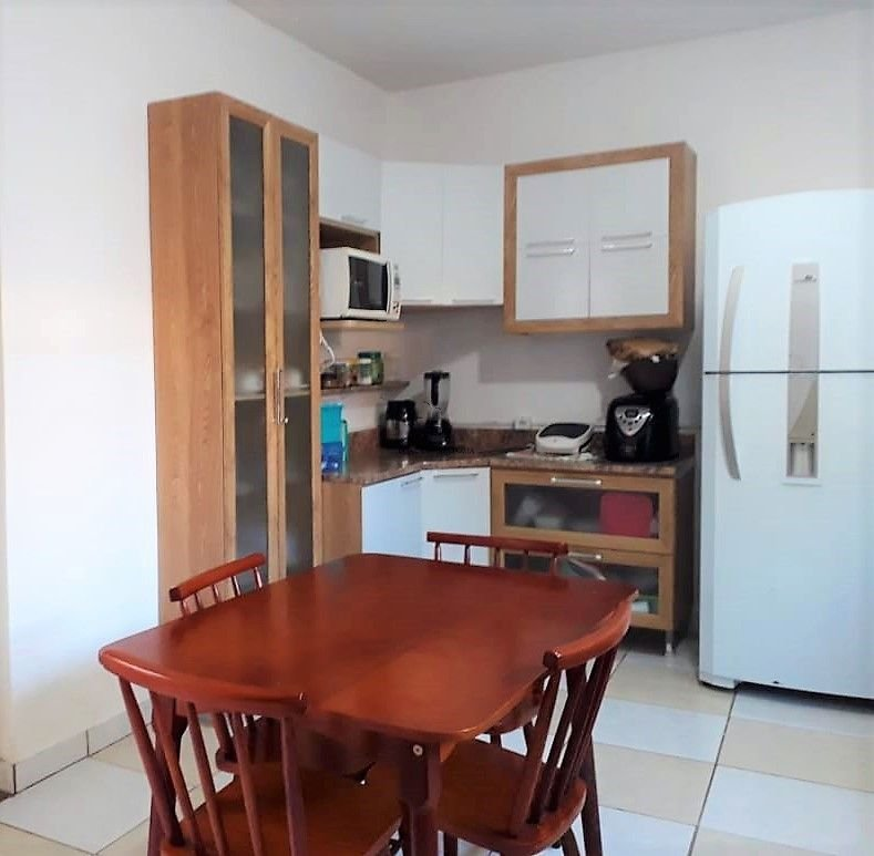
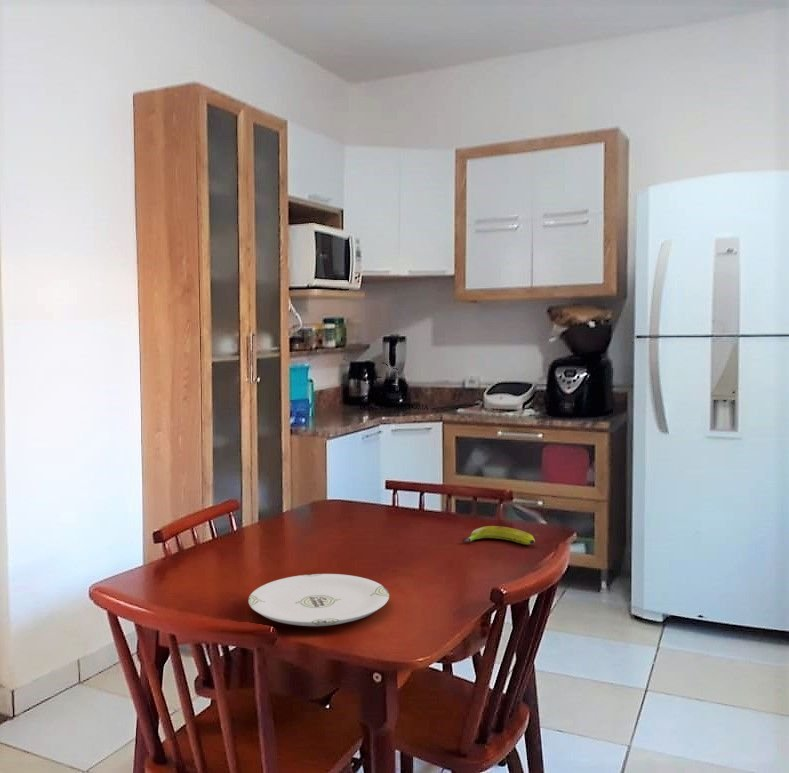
+ plate (319, 601)
+ banana (500, 535)
